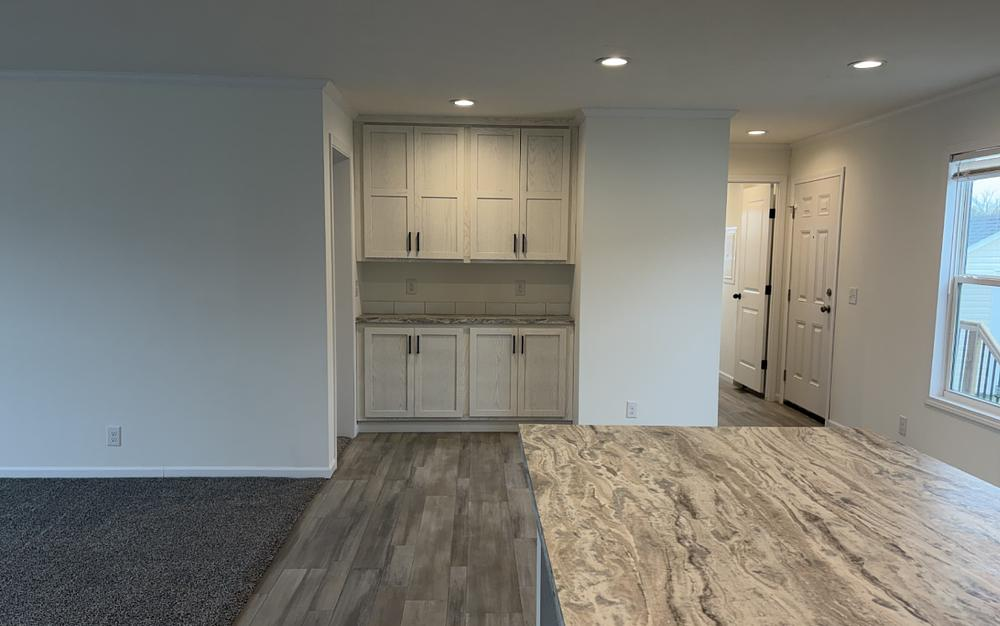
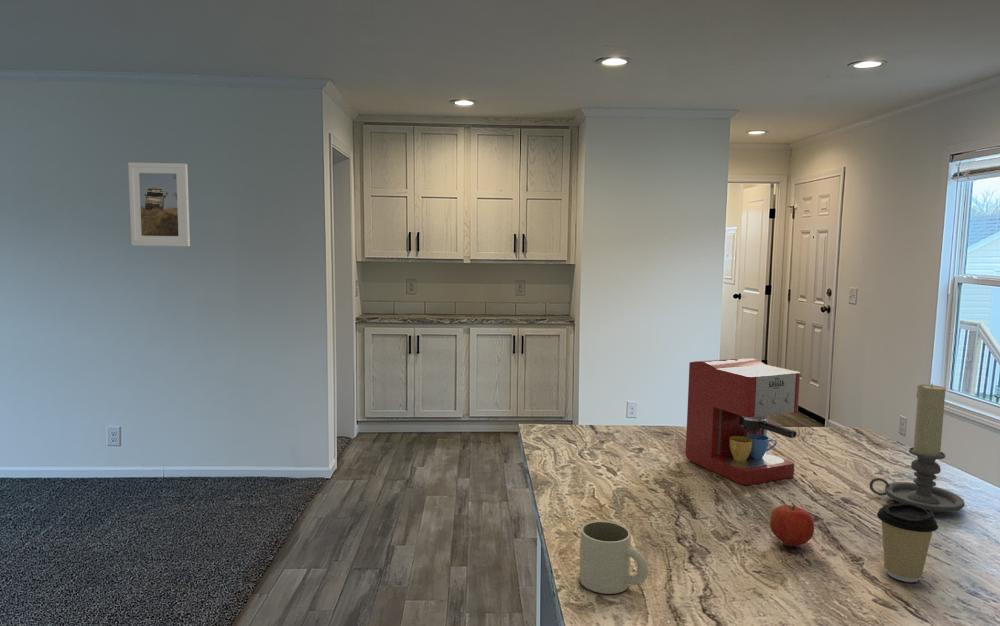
+ candle holder (919, 443)
+ coffee cup (905, 542)
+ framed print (159, 204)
+ mug (614, 559)
+ apple (791, 524)
+ coffee maker (740, 415)
